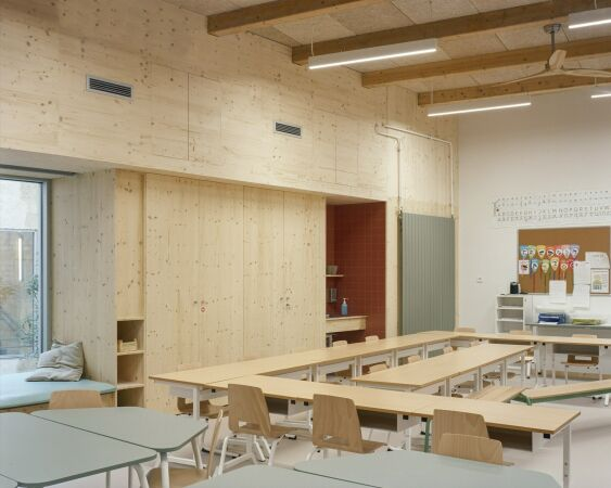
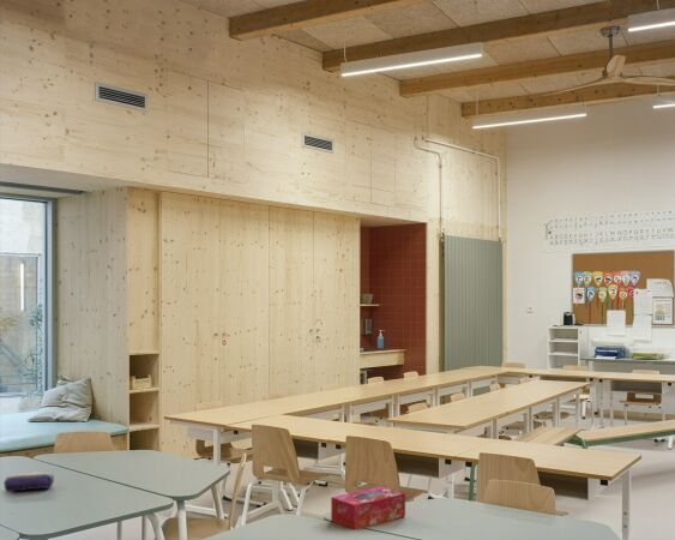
+ pencil case (29, 481)
+ tissue box (368, 506)
